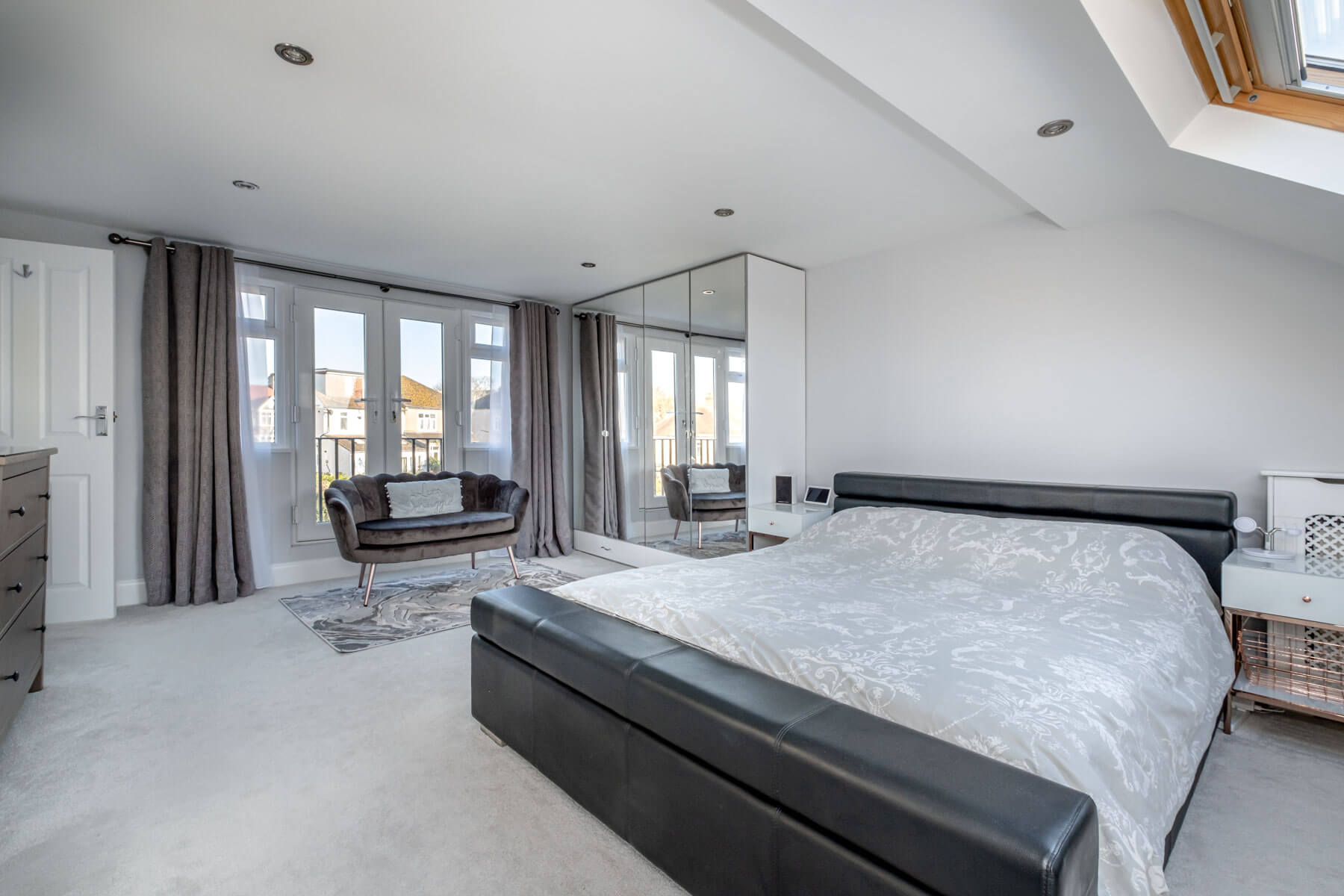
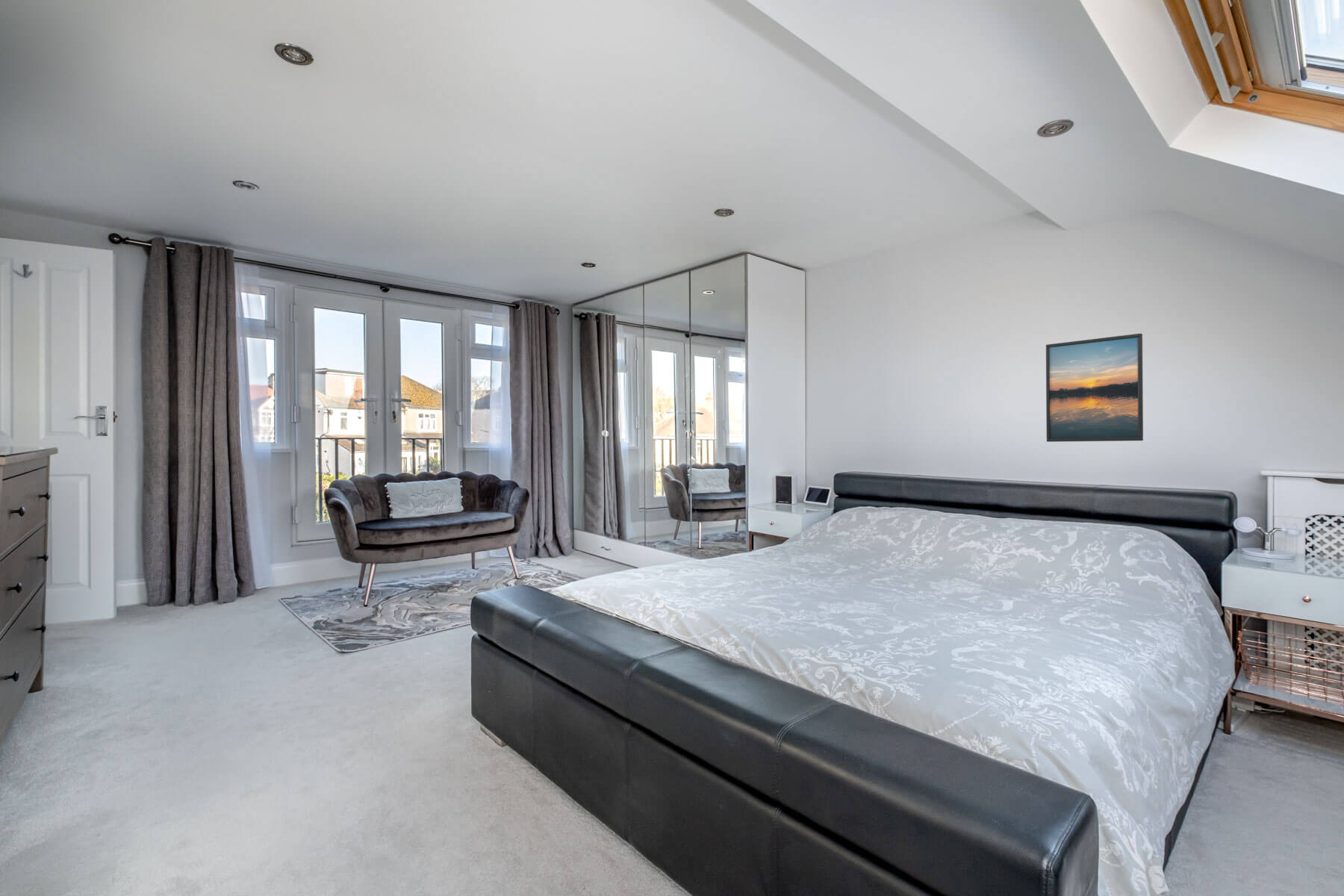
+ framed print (1092, 390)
